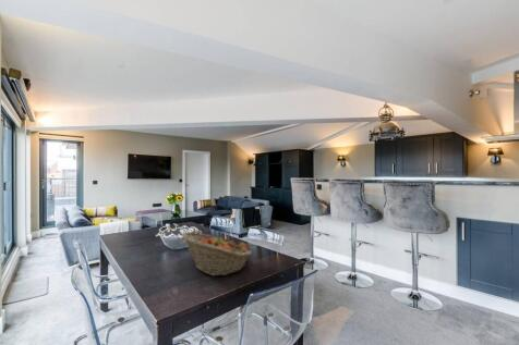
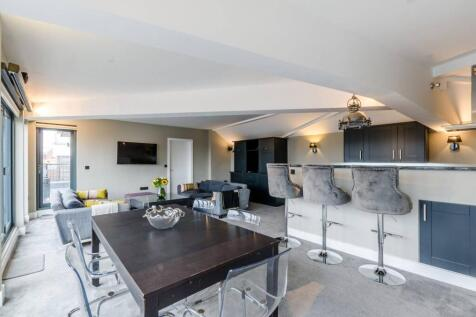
- fruit basket (216, 249)
